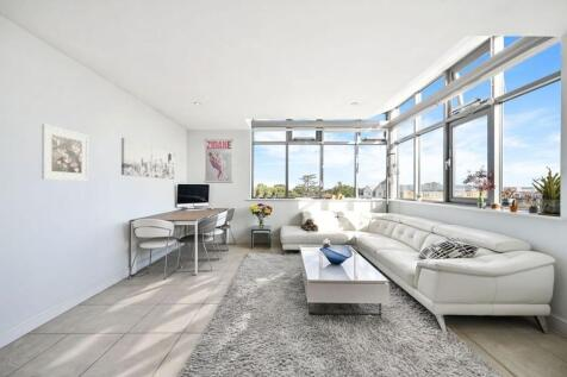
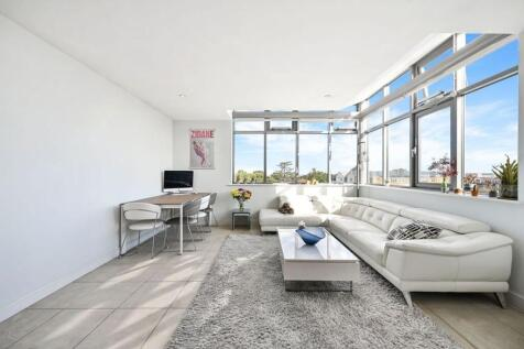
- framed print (67, 155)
- wall art (152, 162)
